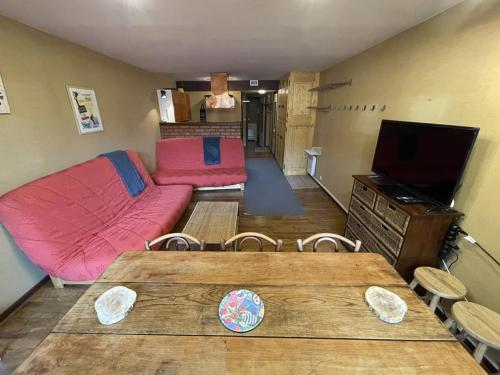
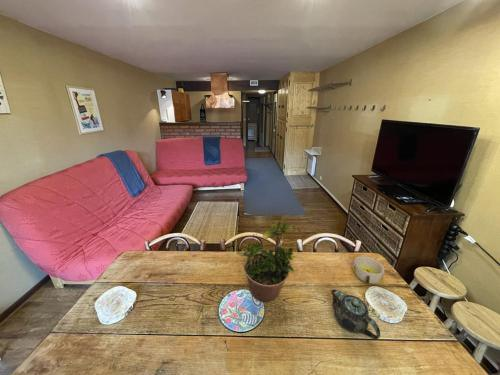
+ potted plant (268, 258)
+ chinaware (353, 313)
+ bowl (367, 271)
